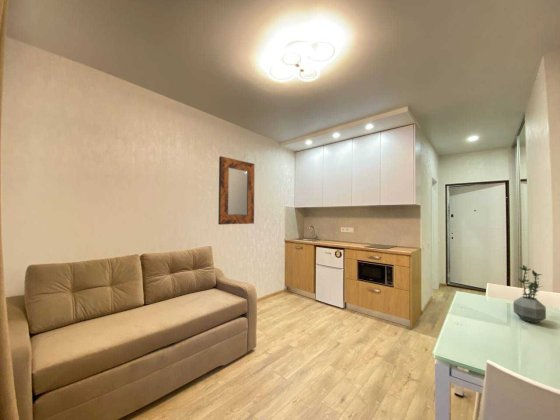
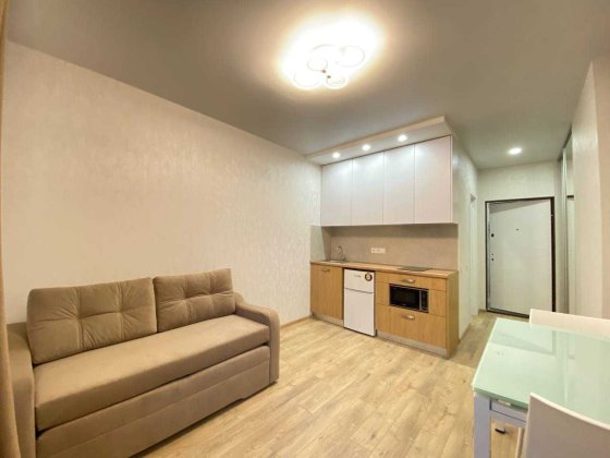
- potted plant (529, 292)
- home mirror (237, 192)
